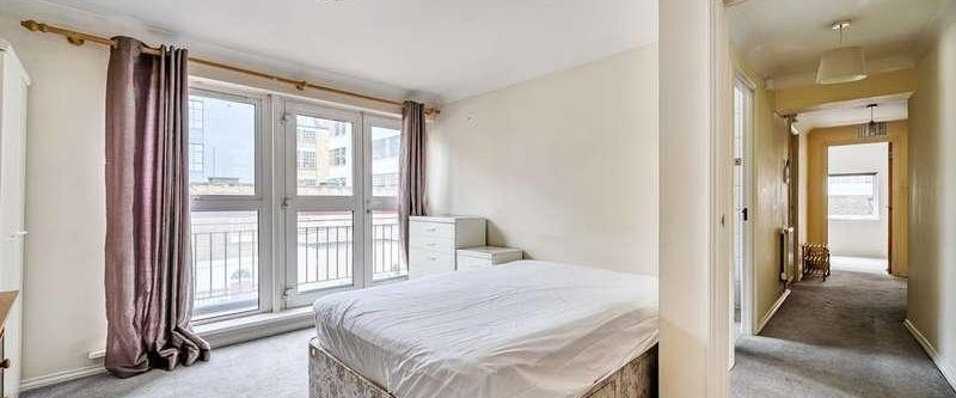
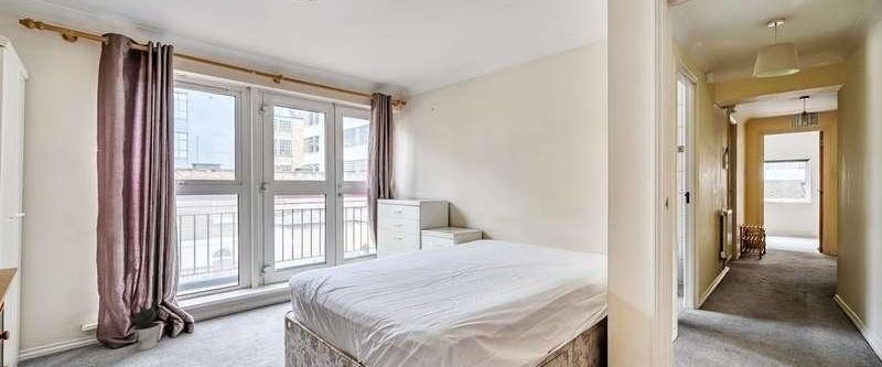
+ potted plant (144, 324)
